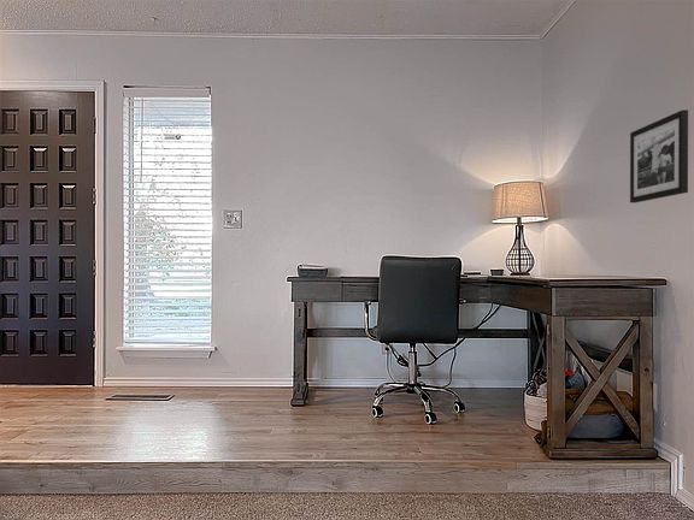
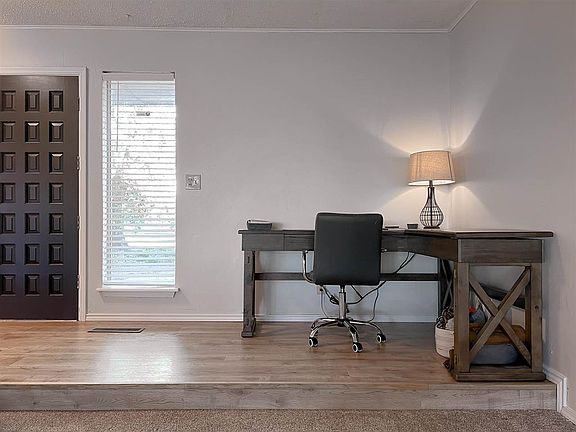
- picture frame (657, 160)
